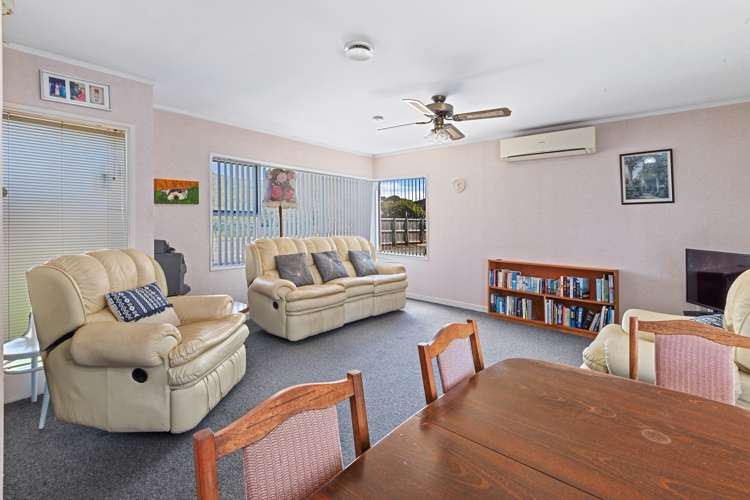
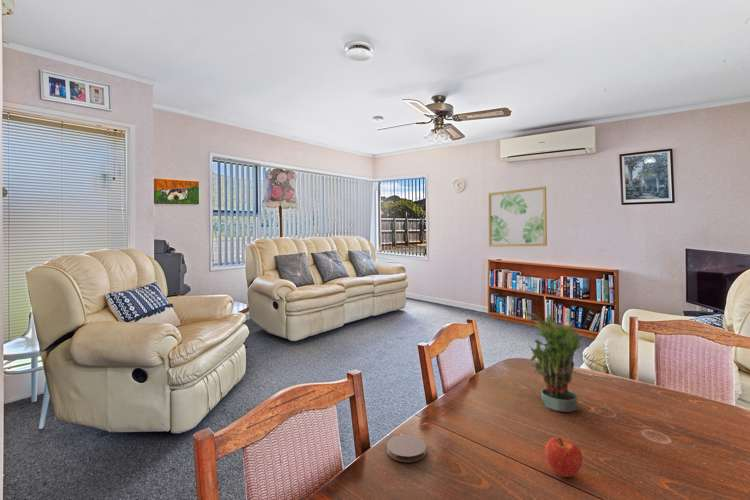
+ wall art (516, 218)
+ potted plant (549, 357)
+ coaster (406, 447)
+ fruit (563, 456)
